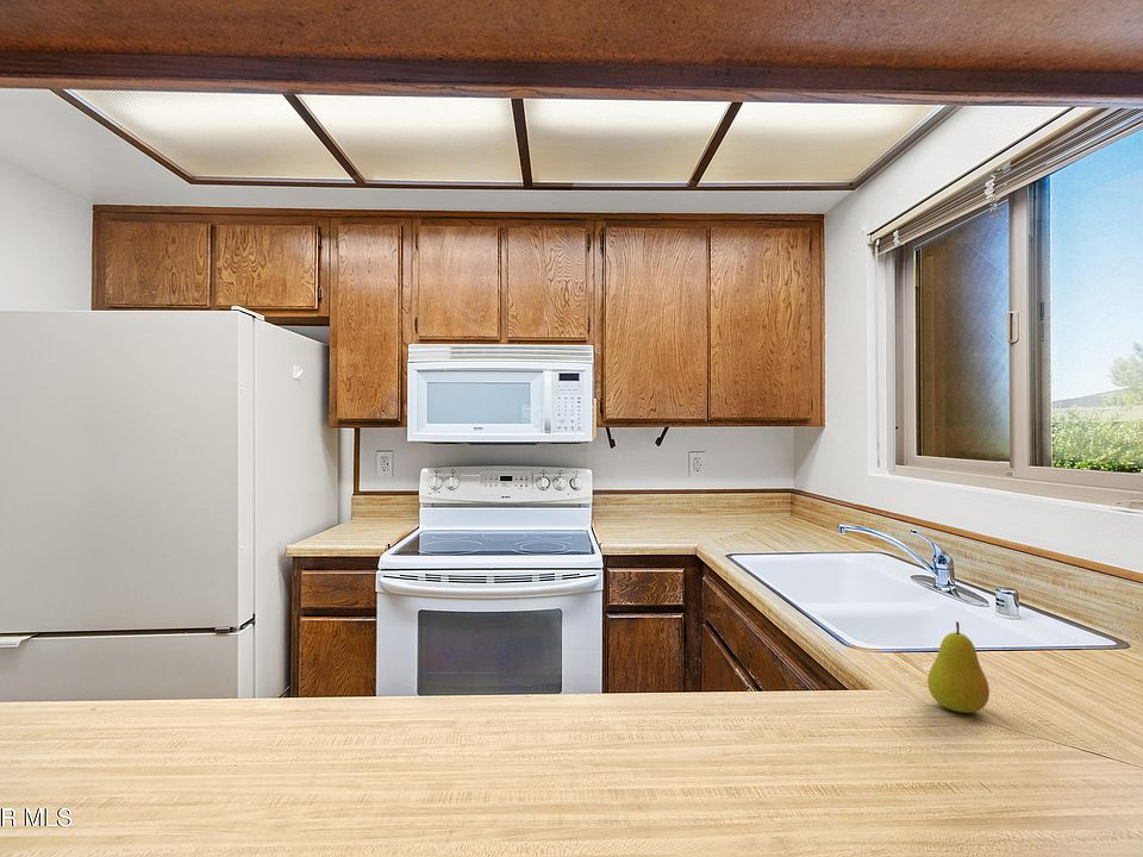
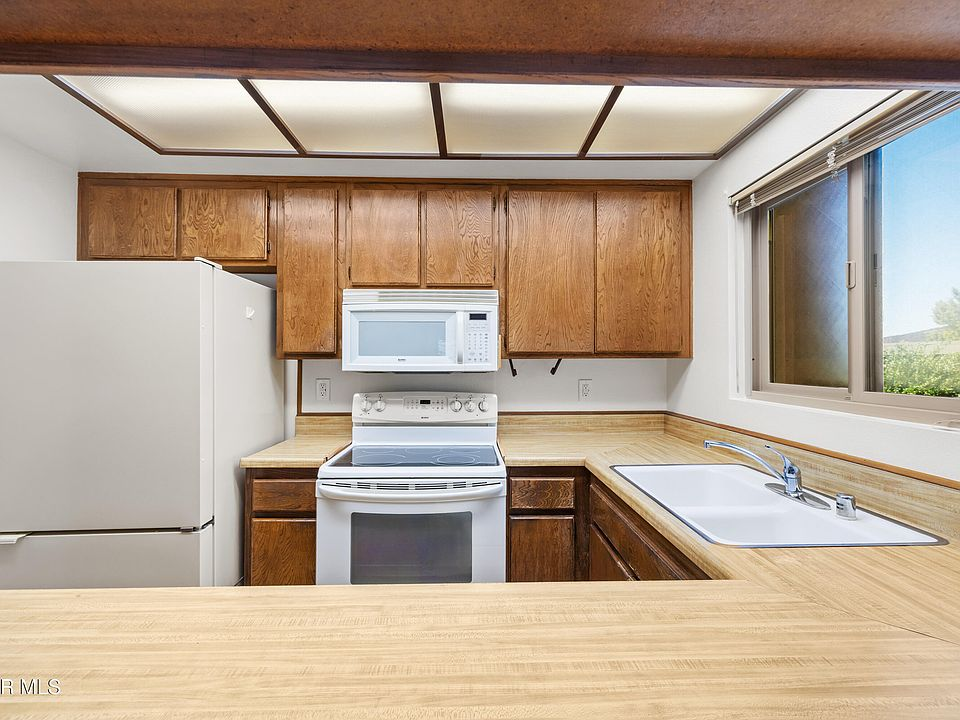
- fruit (957, 664)
